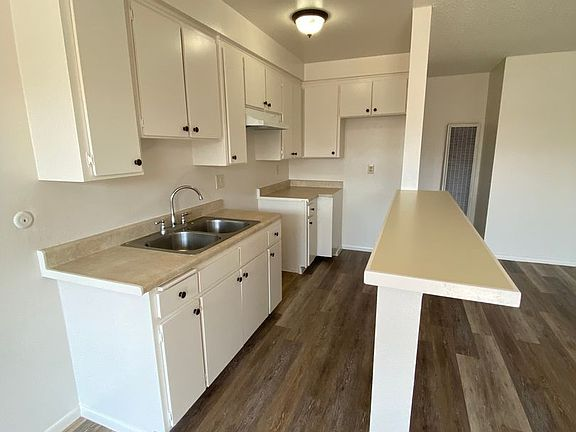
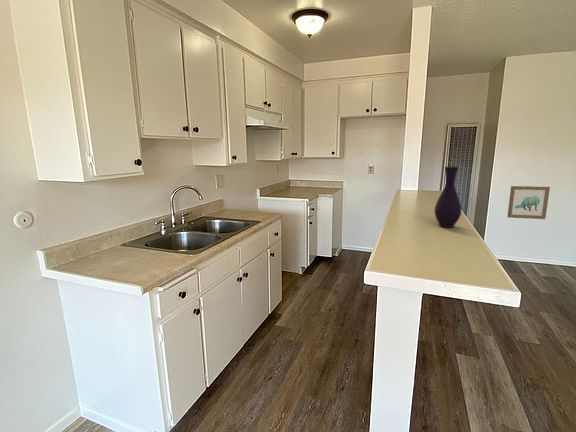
+ vase (449, 196)
+ wall art (528, 202)
